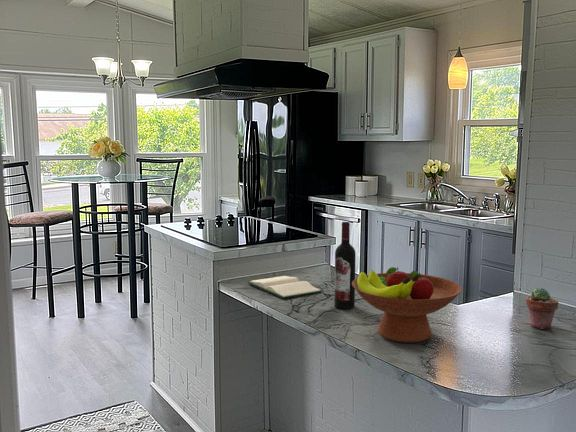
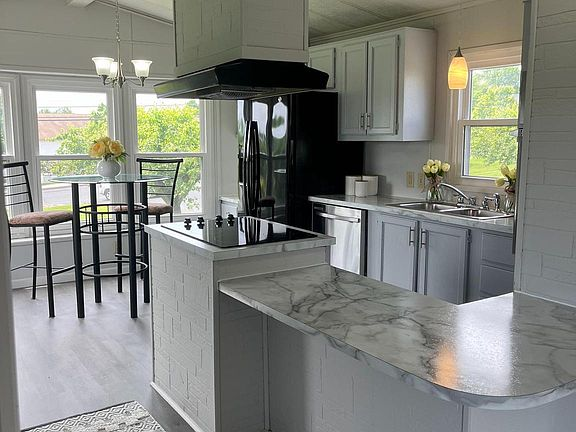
- hardback book (283, 284)
- potted succulent (541, 307)
- fruit bowl (405, 300)
- wine bottle (345, 264)
